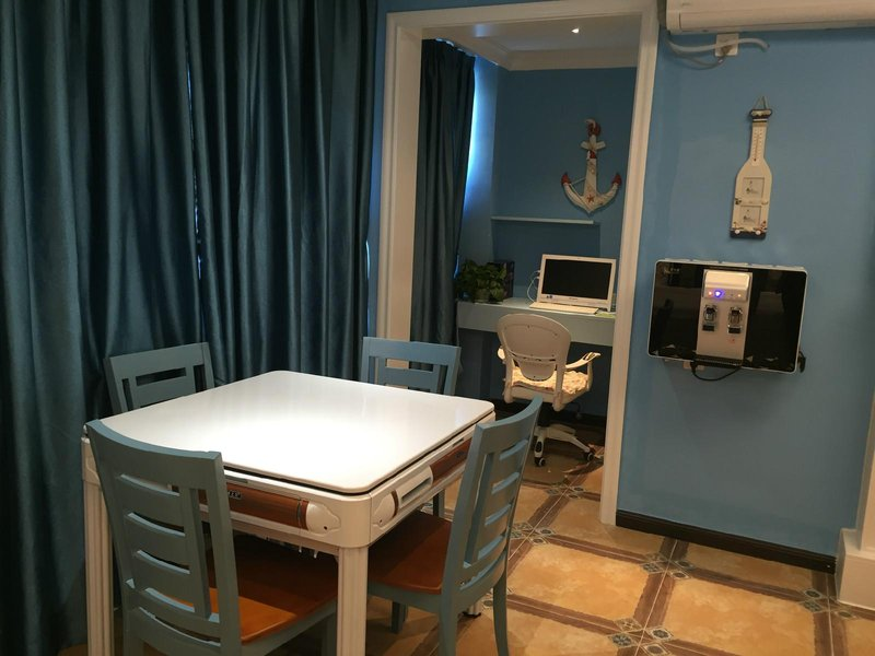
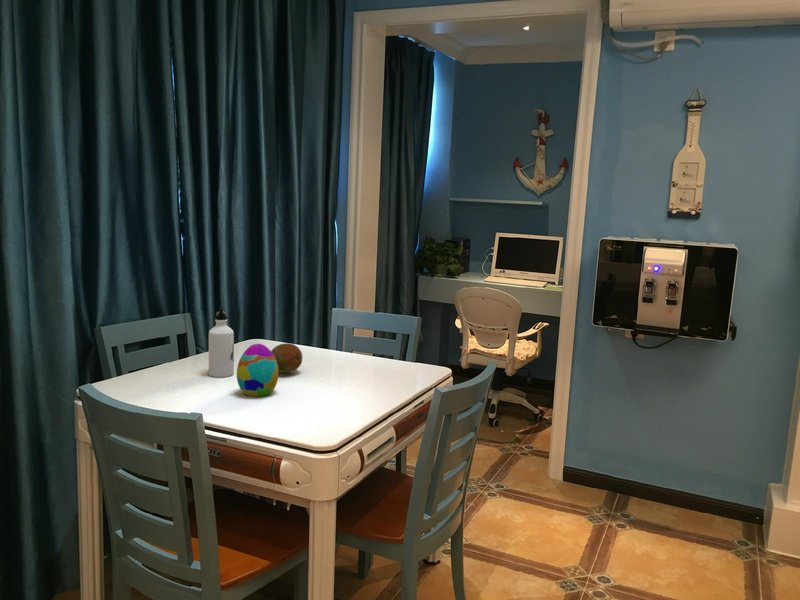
+ fruit (283, 357)
+ decorative egg (257, 368)
+ water bottle (221, 339)
